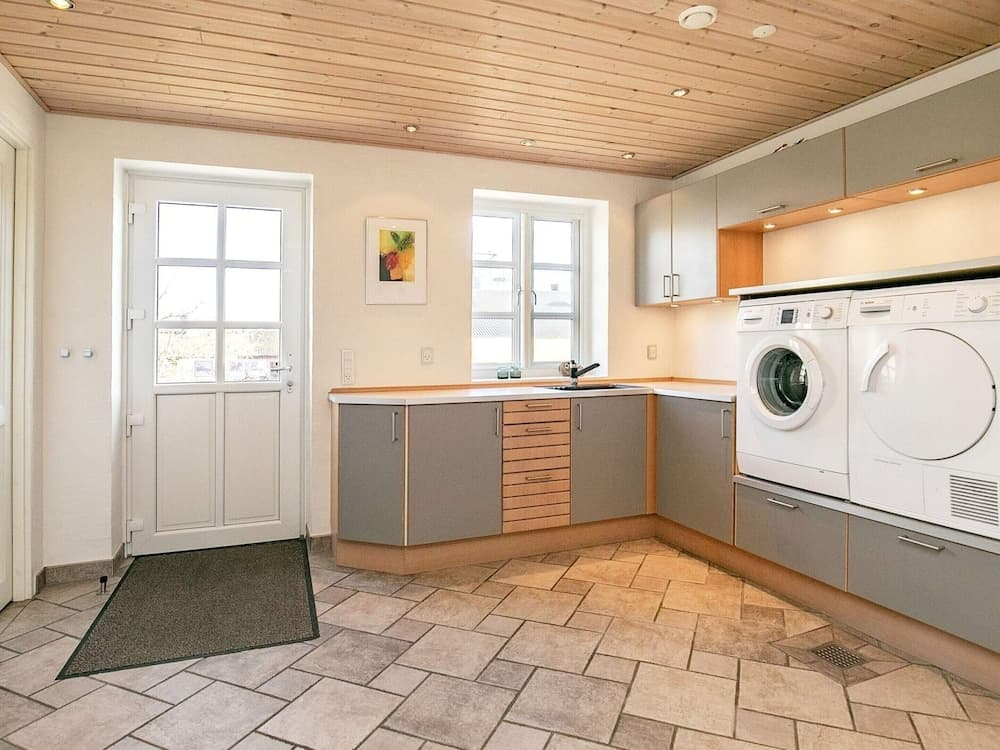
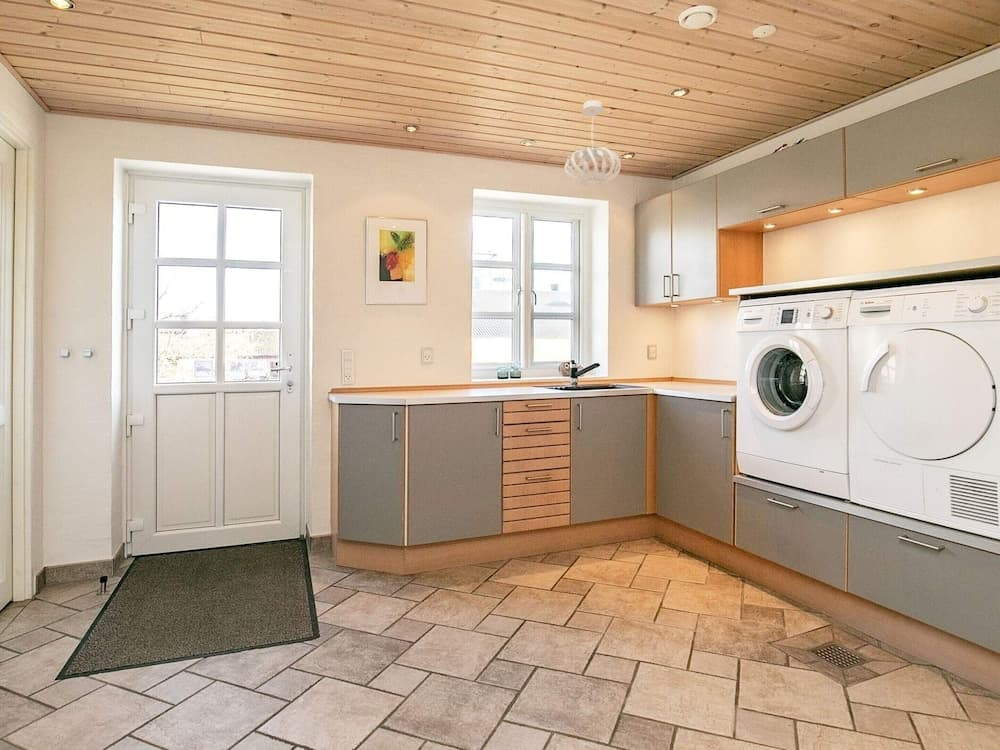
+ pendant light (592, 145)
